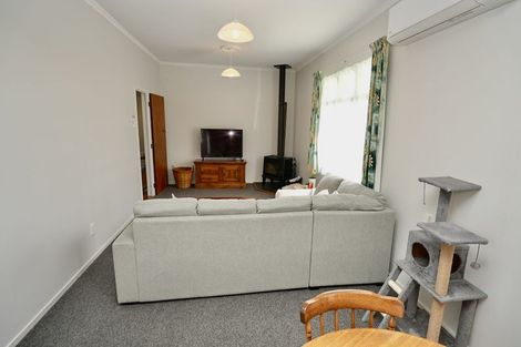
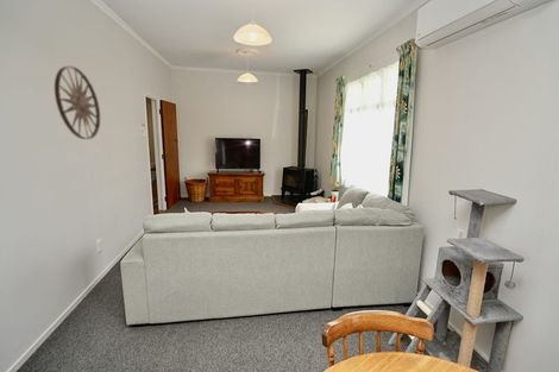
+ wall art (80, 103)
